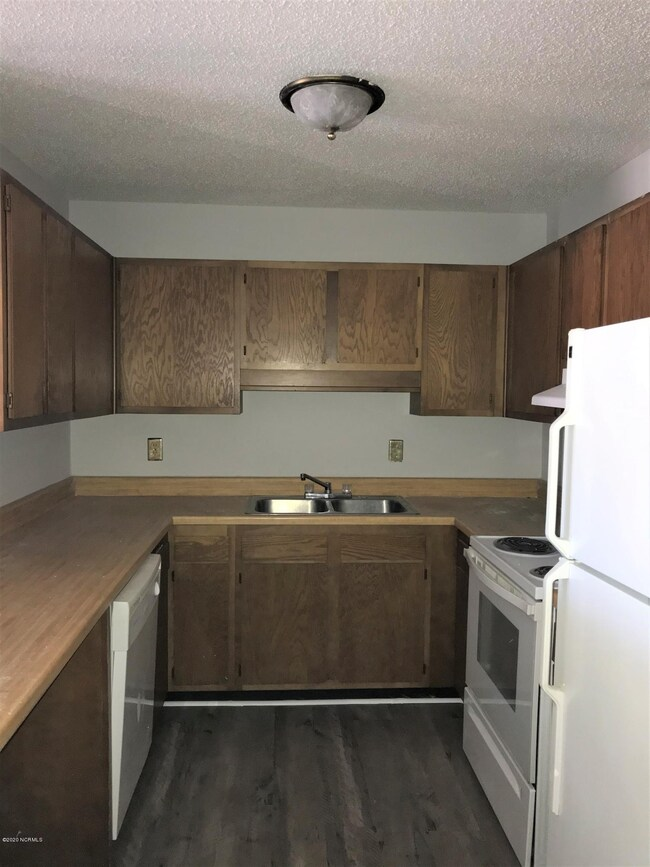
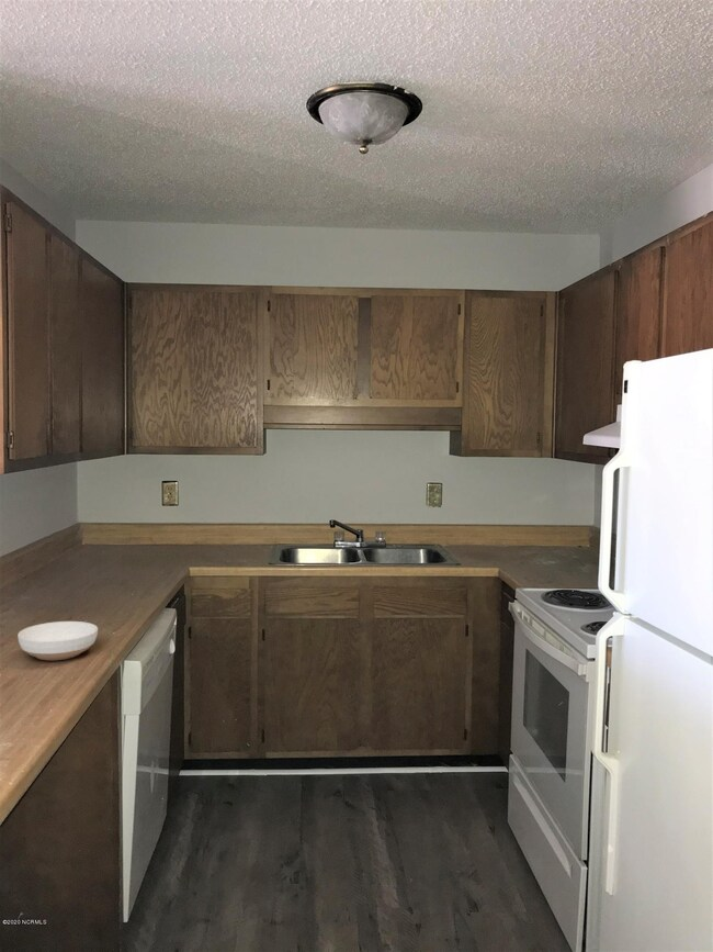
+ bowl (58, 642)
